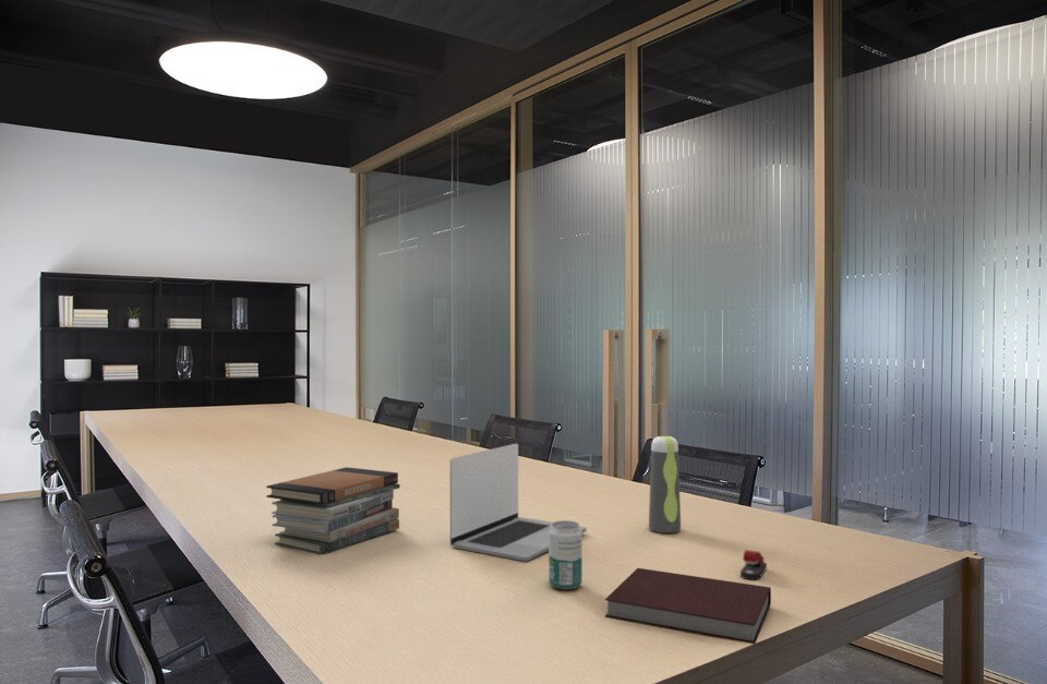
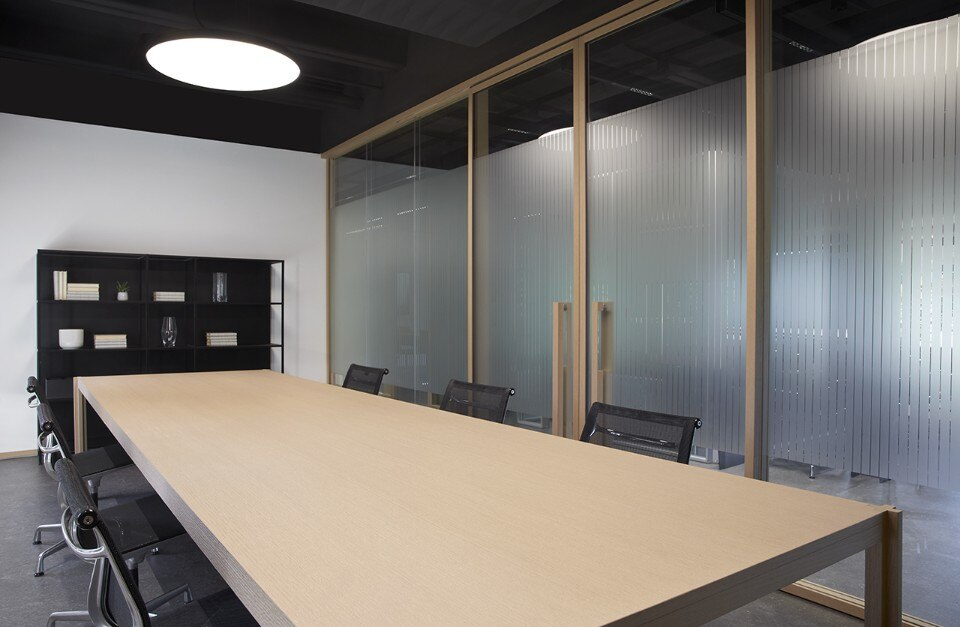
- laptop (517, 496)
- beverage can (565, 554)
- stapler (753, 560)
- water bottle (664, 483)
- book stack (336, 507)
- notebook (689, 601)
